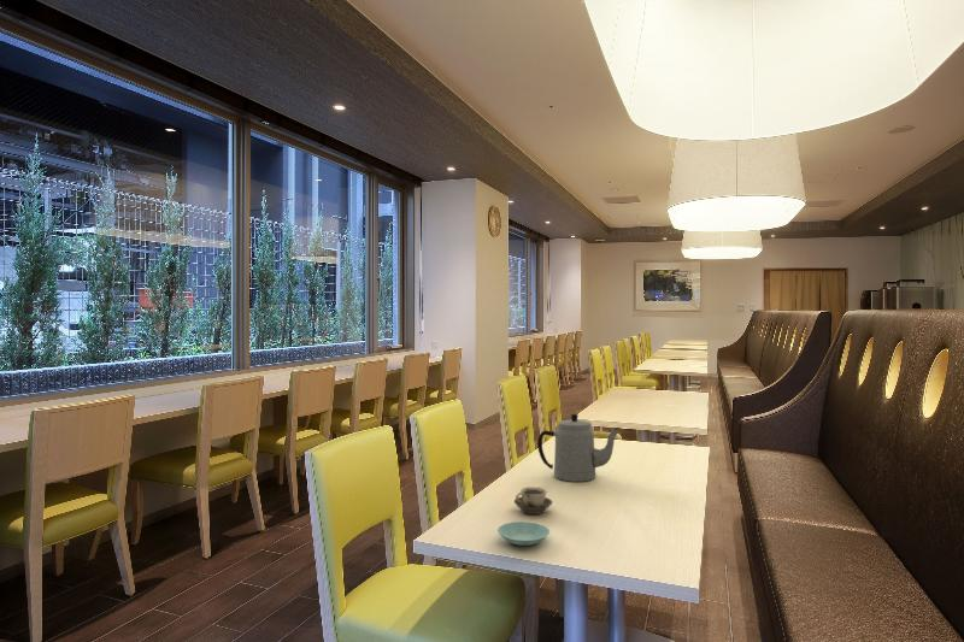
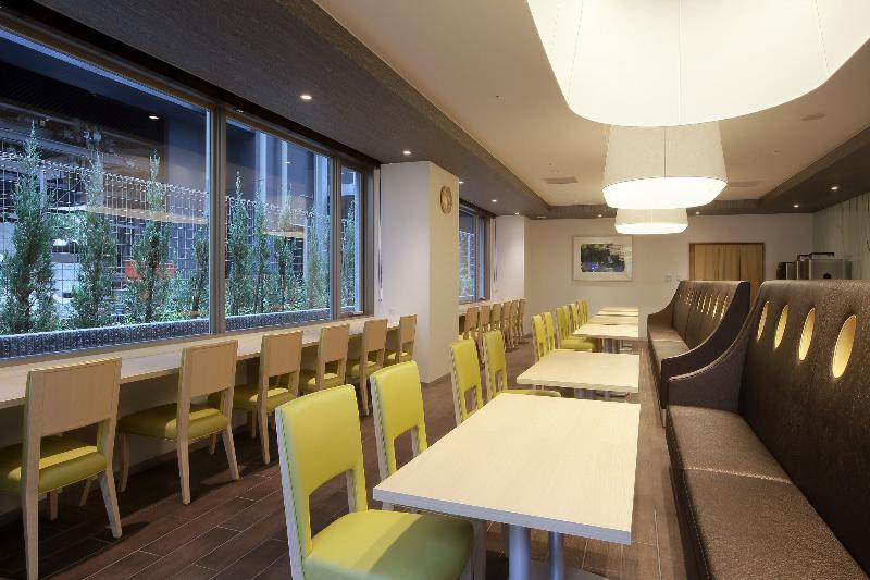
- cup (533, 500)
- saucer (523, 535)
- teapot (577, 444)
